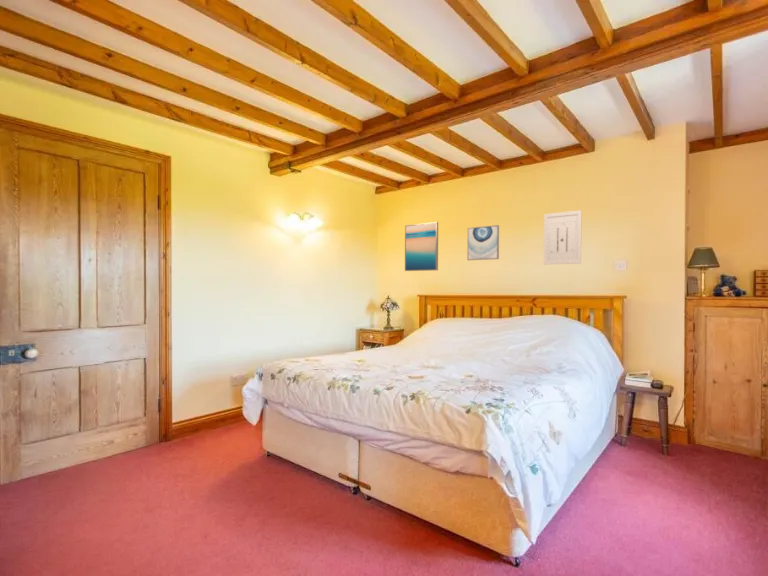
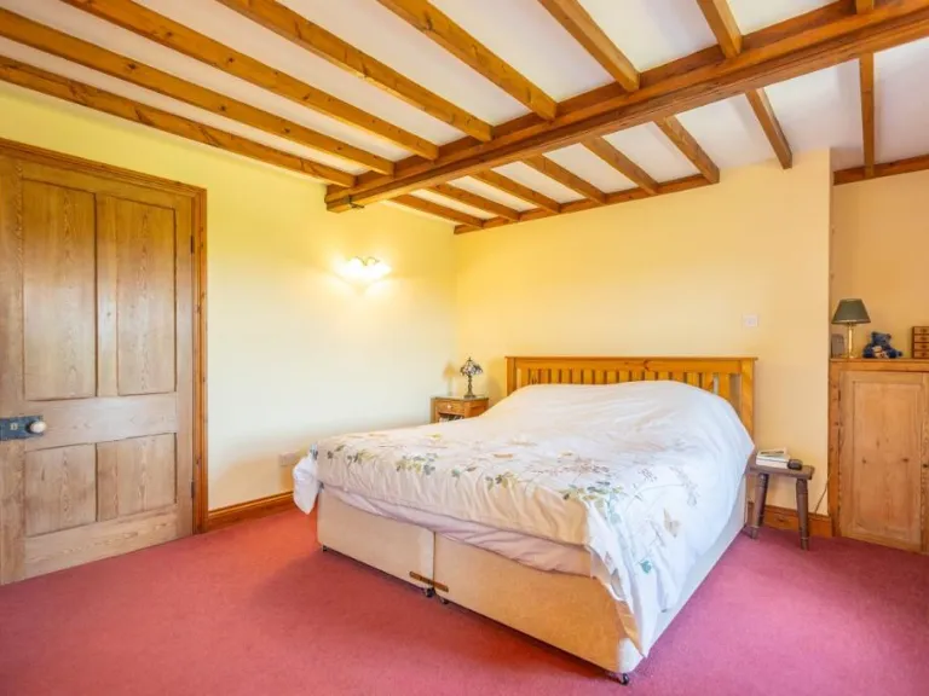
- wall art (421, 247)
- wall art (482, 243)
- wall art (562, 238)
